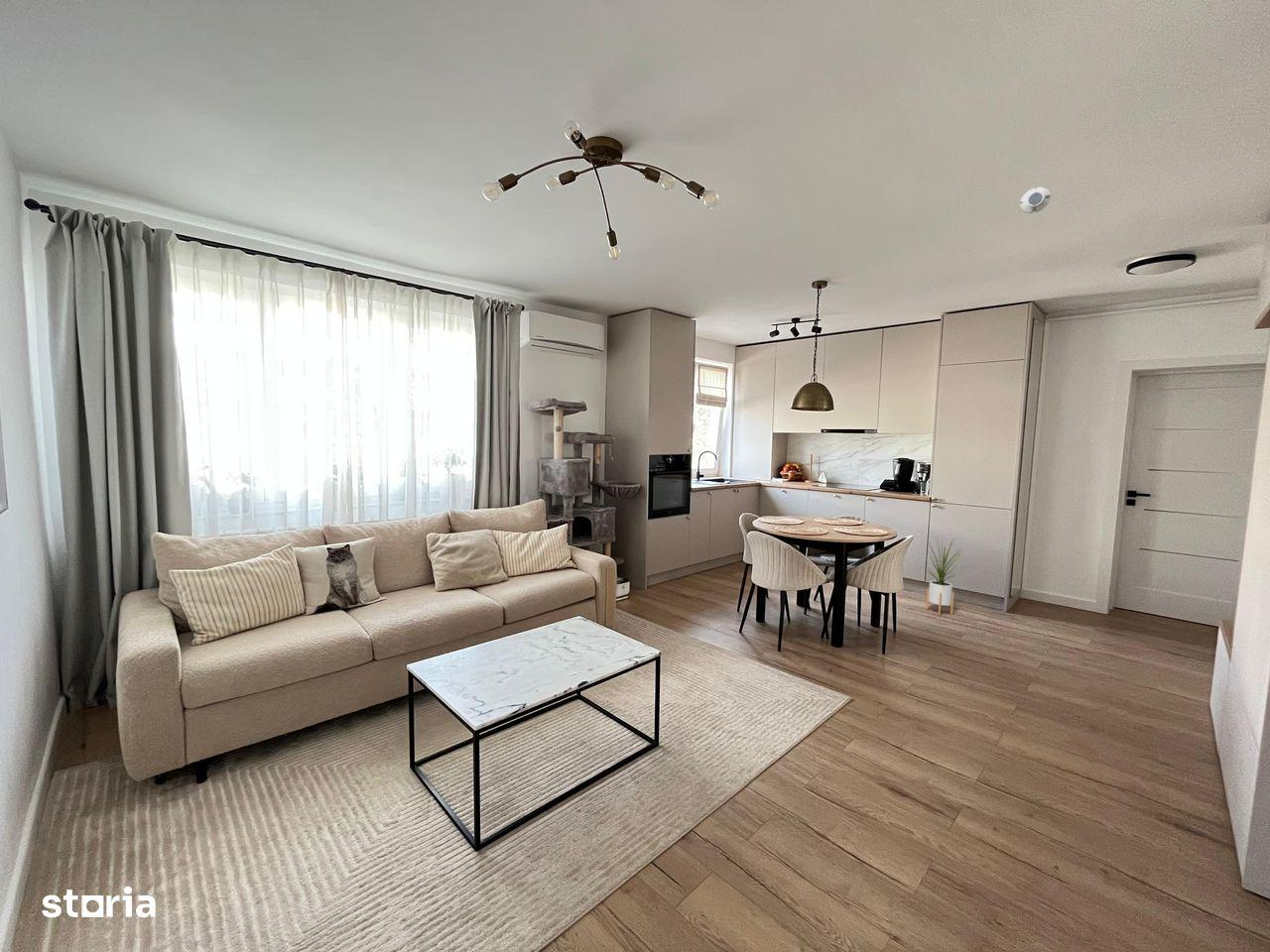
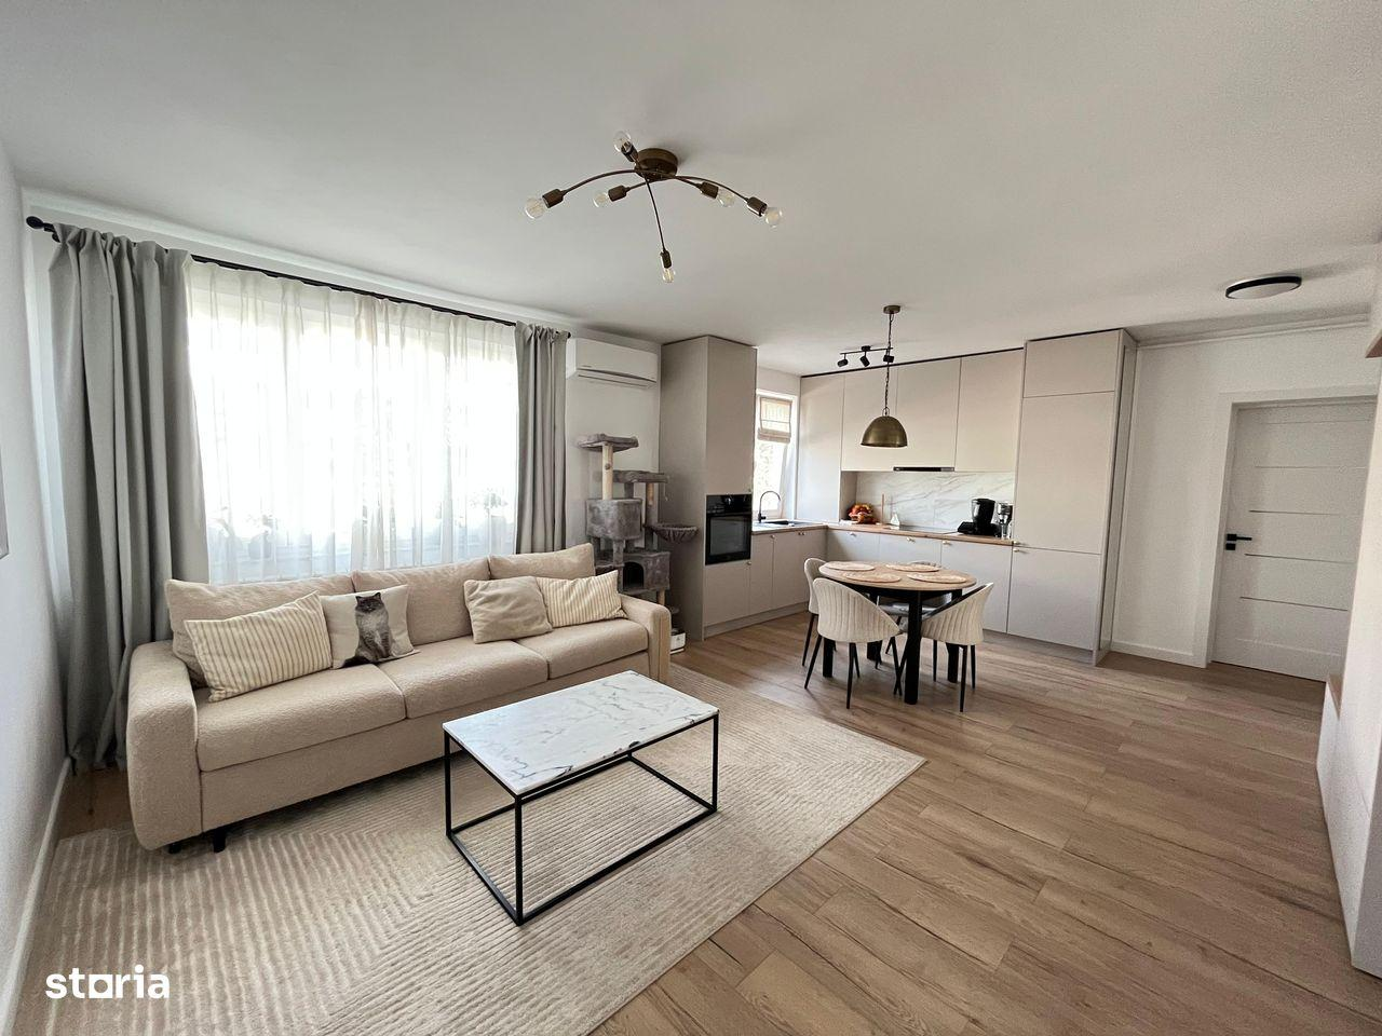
- house plant (941, 573)
- smoke detector (1035, 199)
